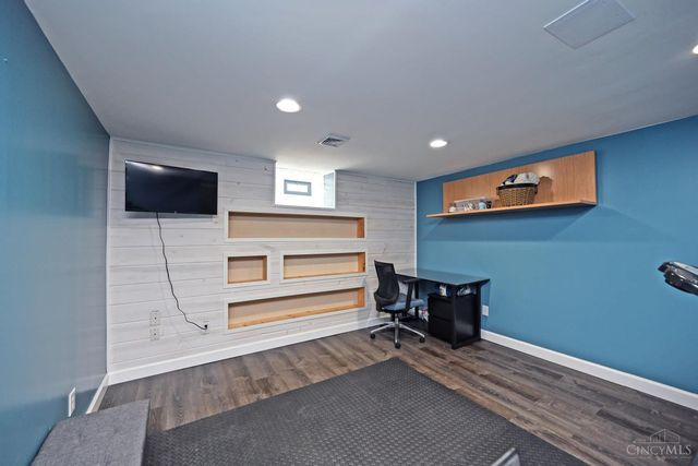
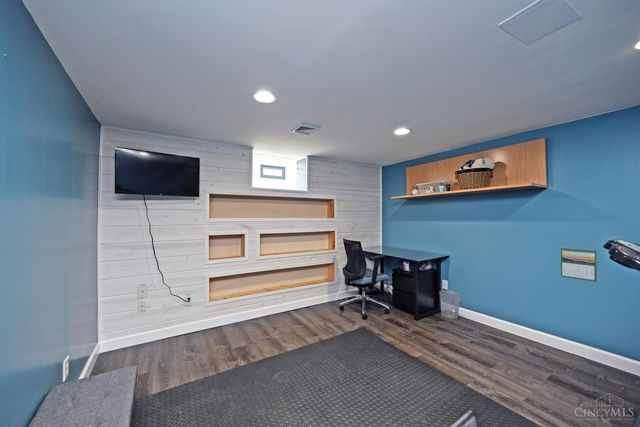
+ wastebasket (449, 304)
+ calendar (578, 263)
